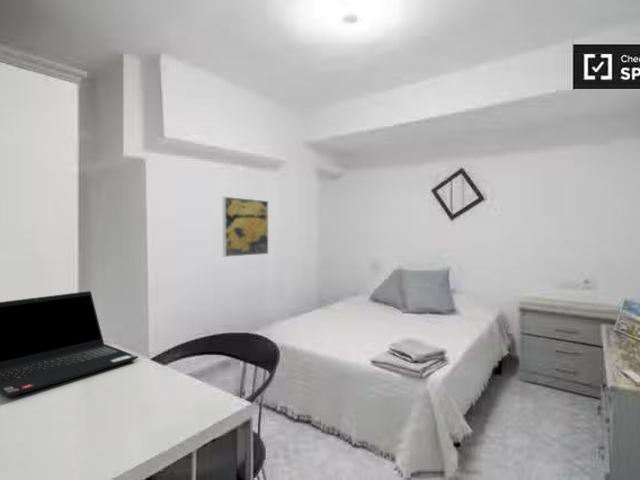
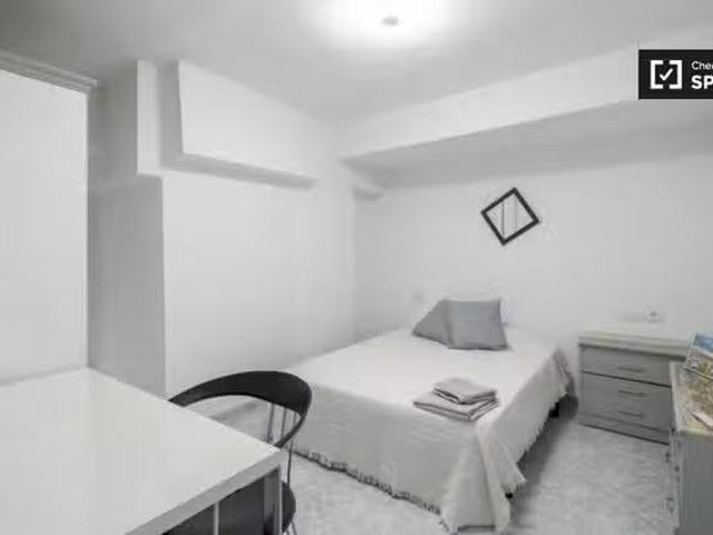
- laptop computer (57, 334)
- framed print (246, 227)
